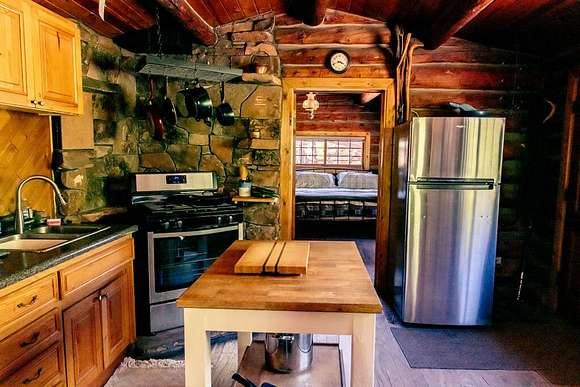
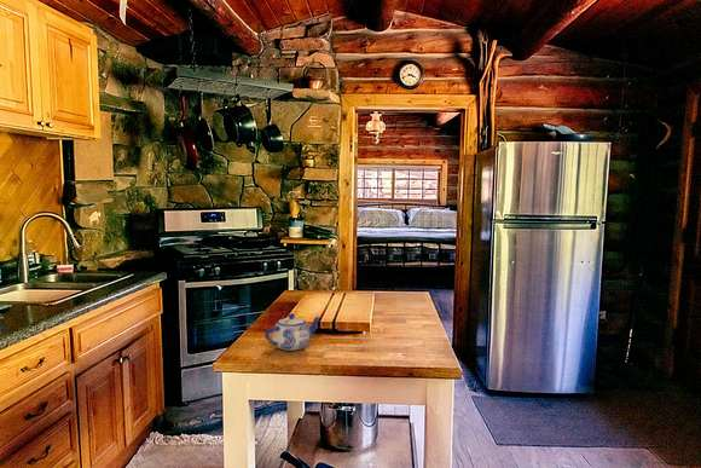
+ teapot (294, 329)
